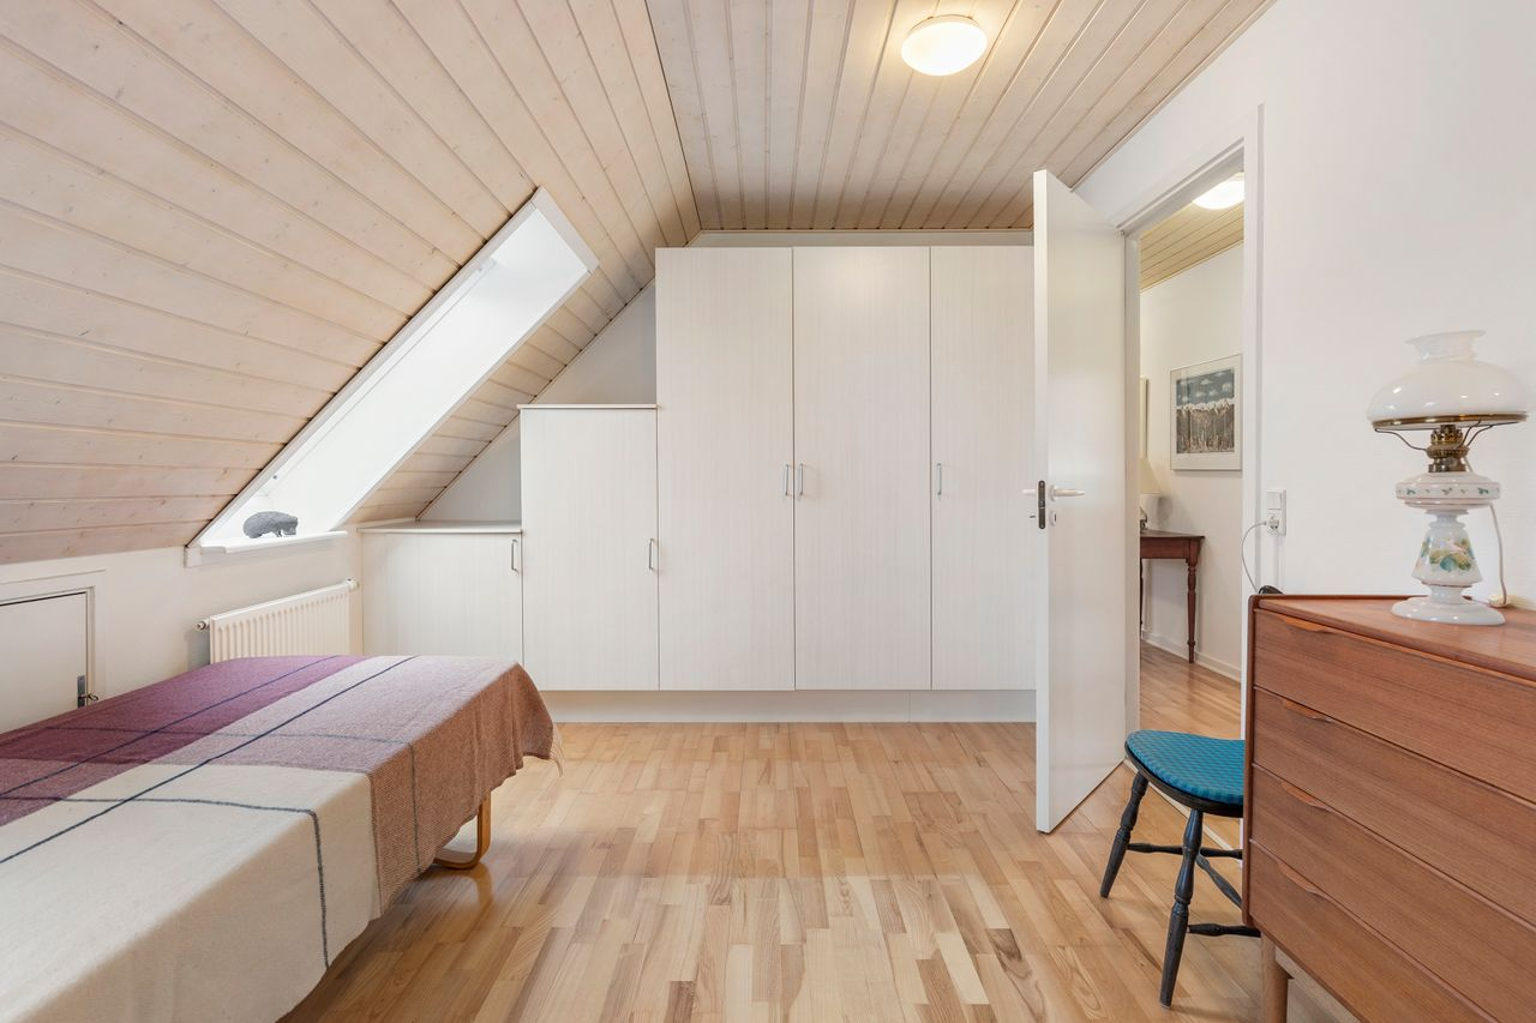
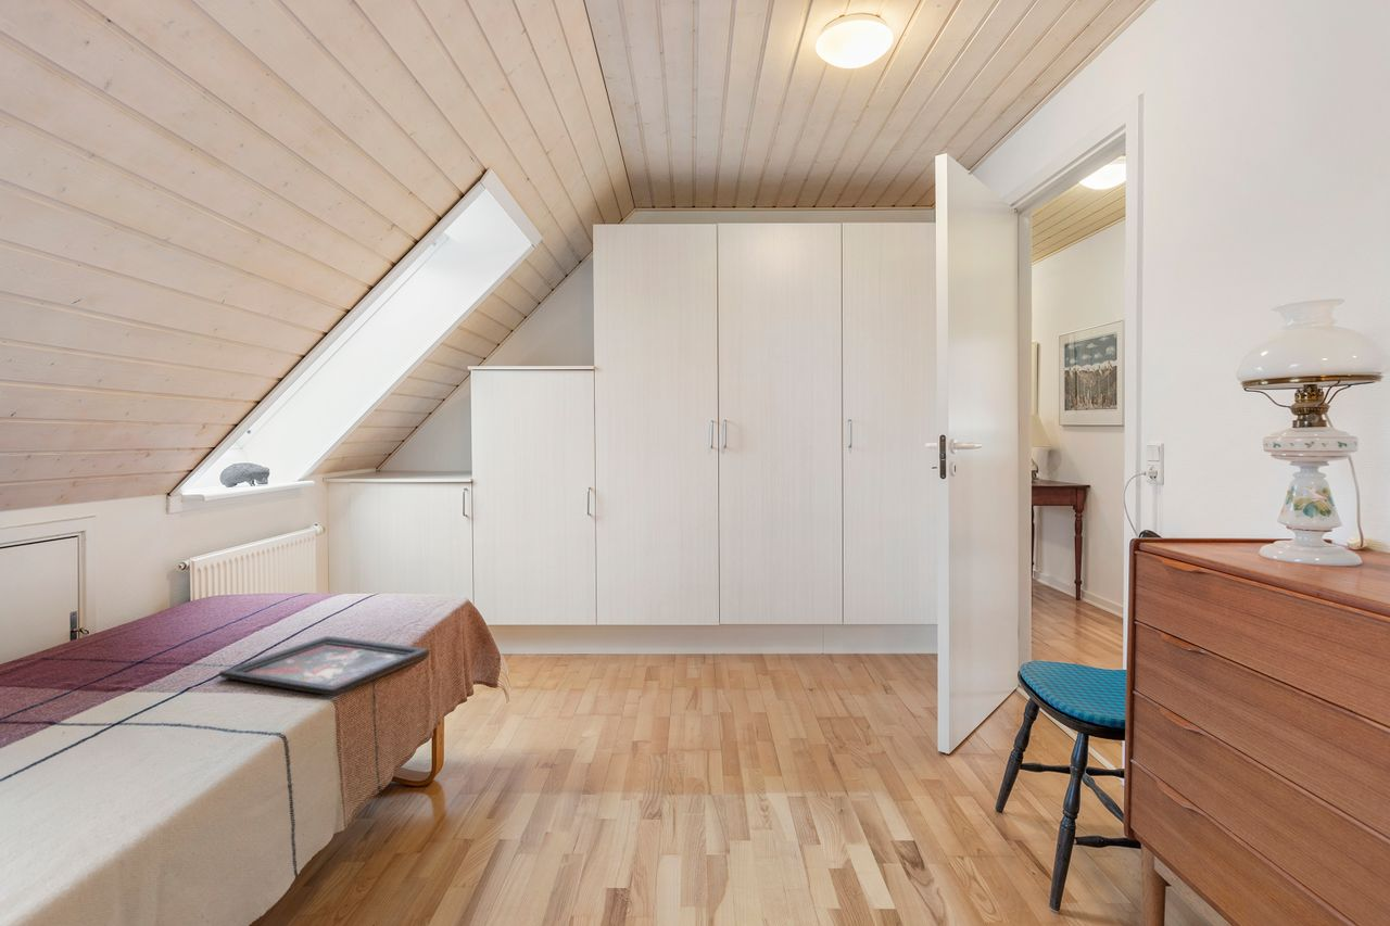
+ decorative tray (329, 662)
